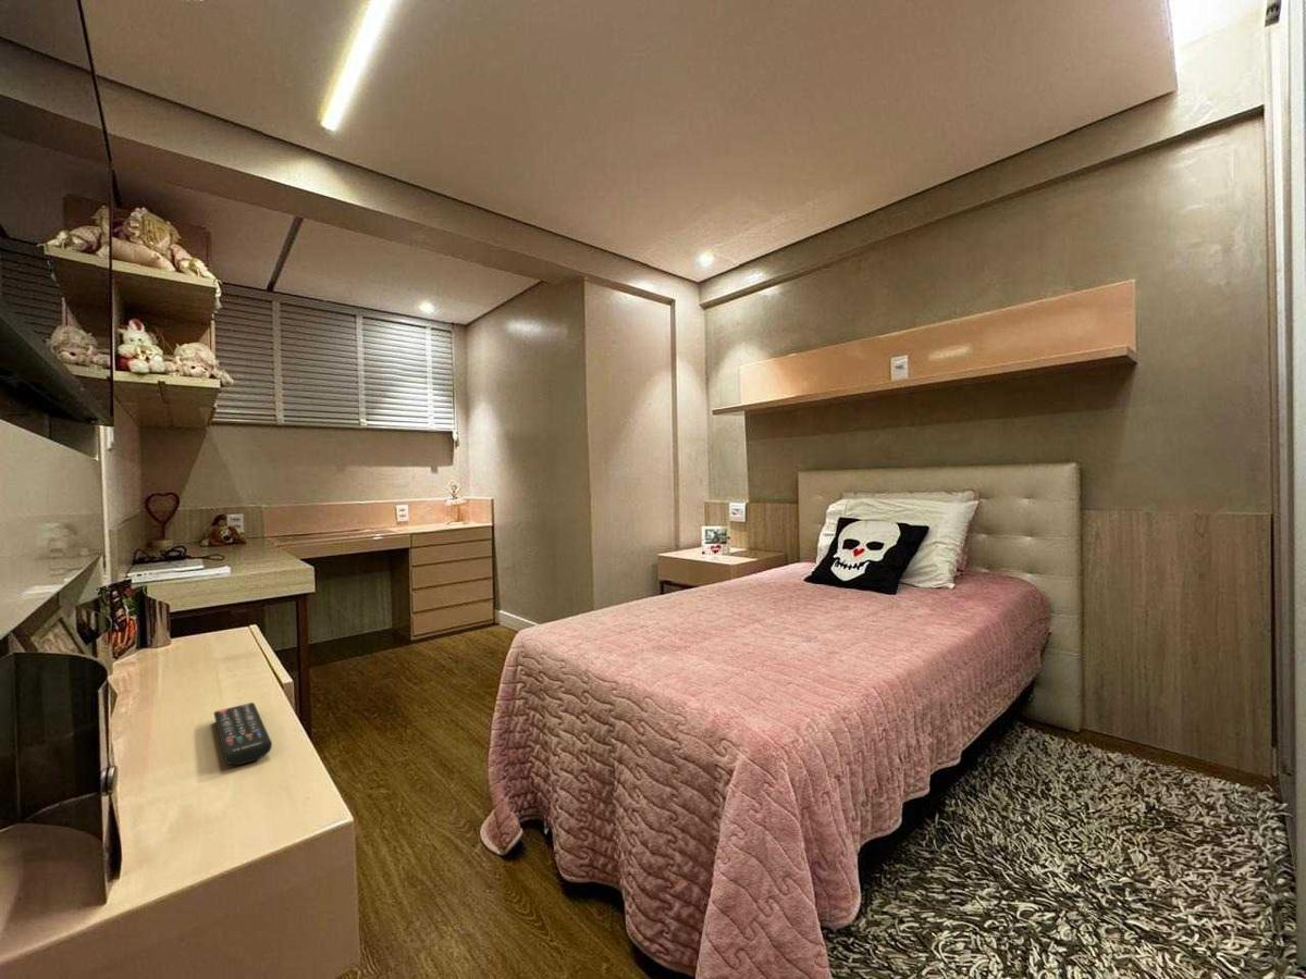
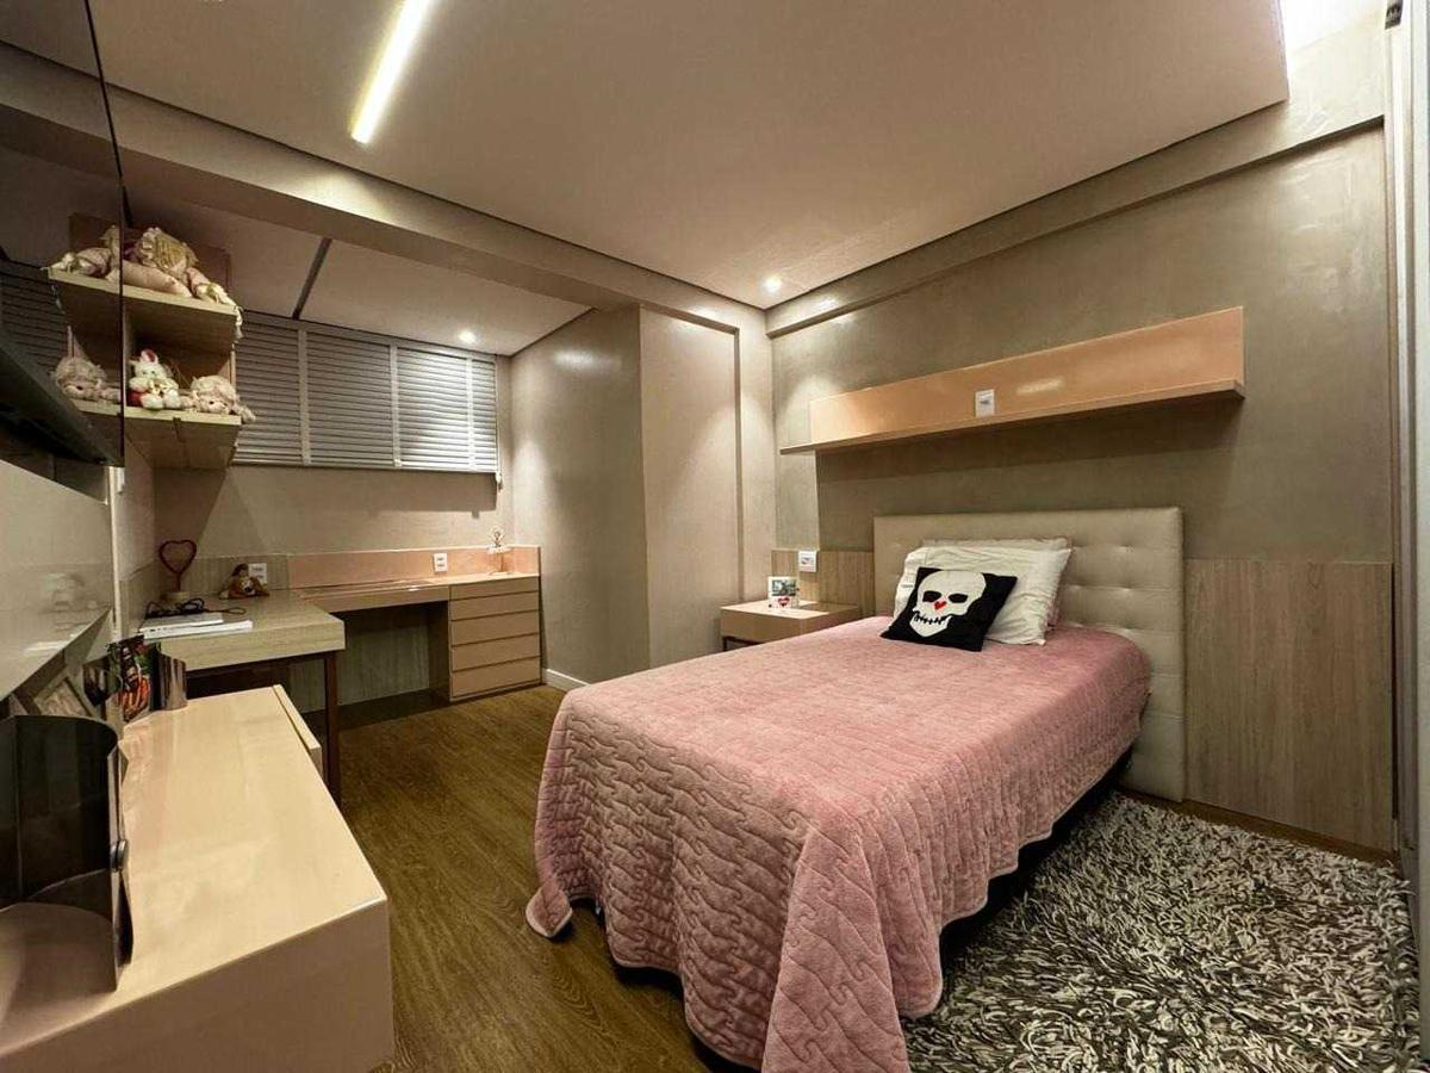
- remote control (241, 730)
